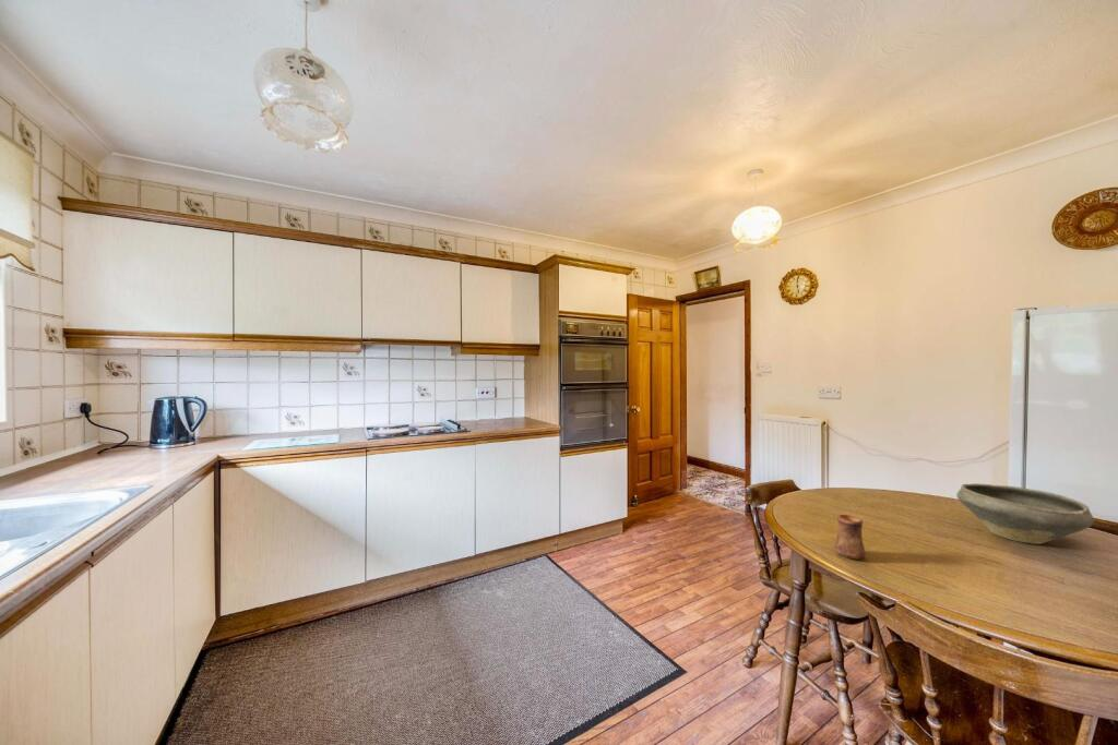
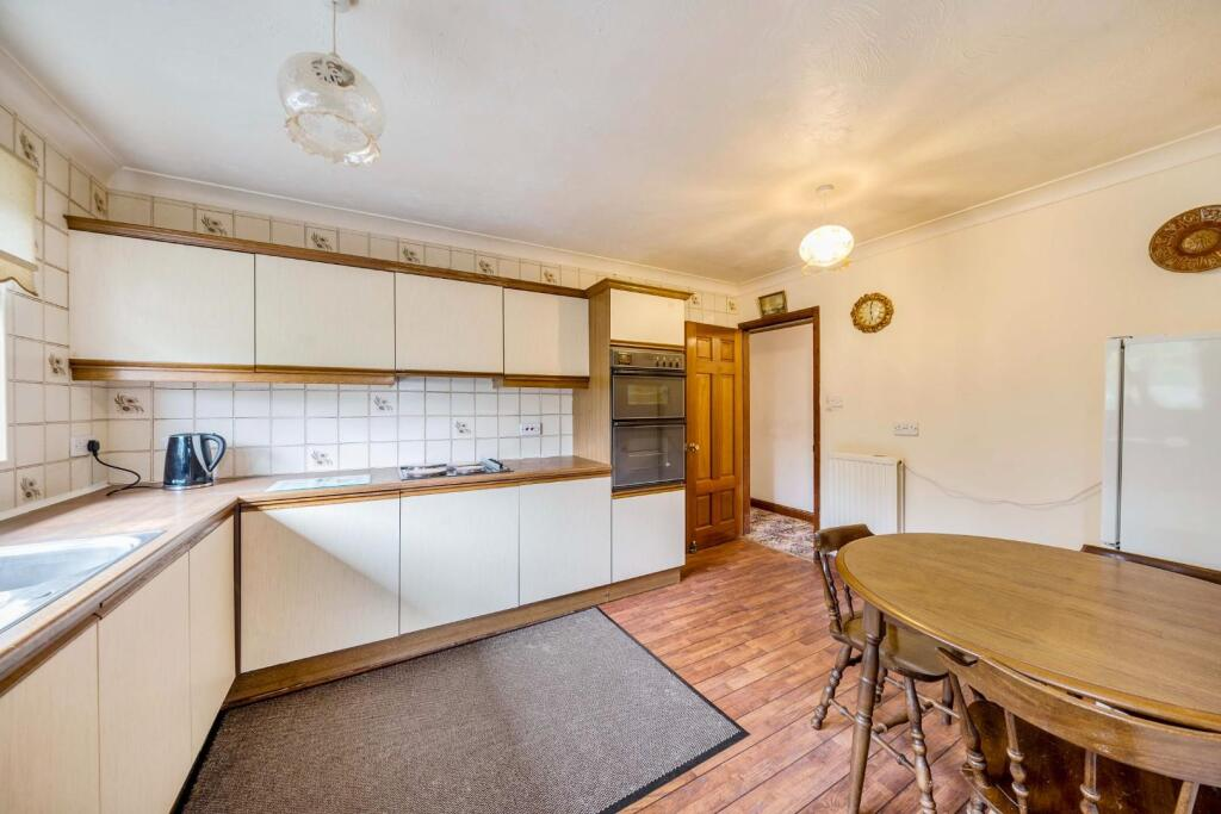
- bowl (1019, 515)
- cup (849, 536)
